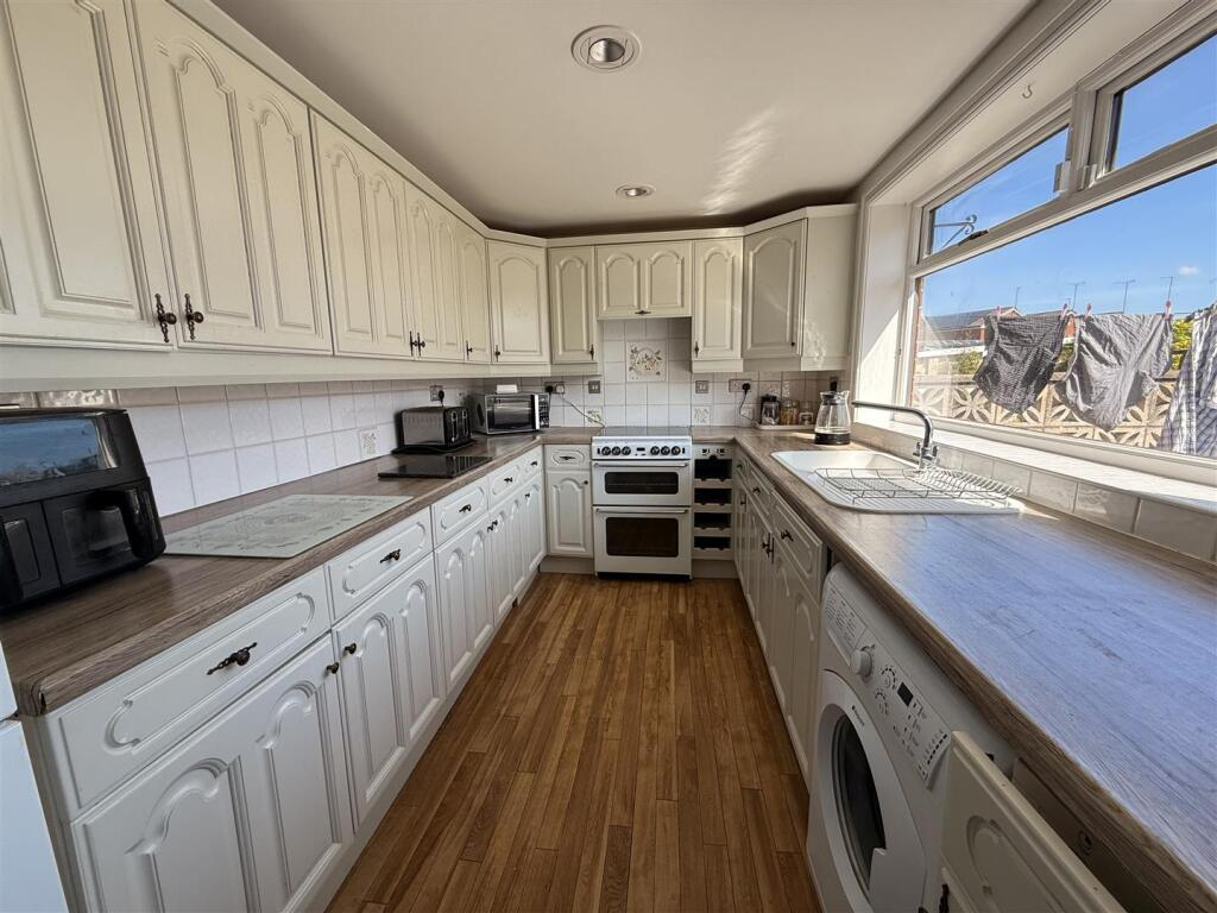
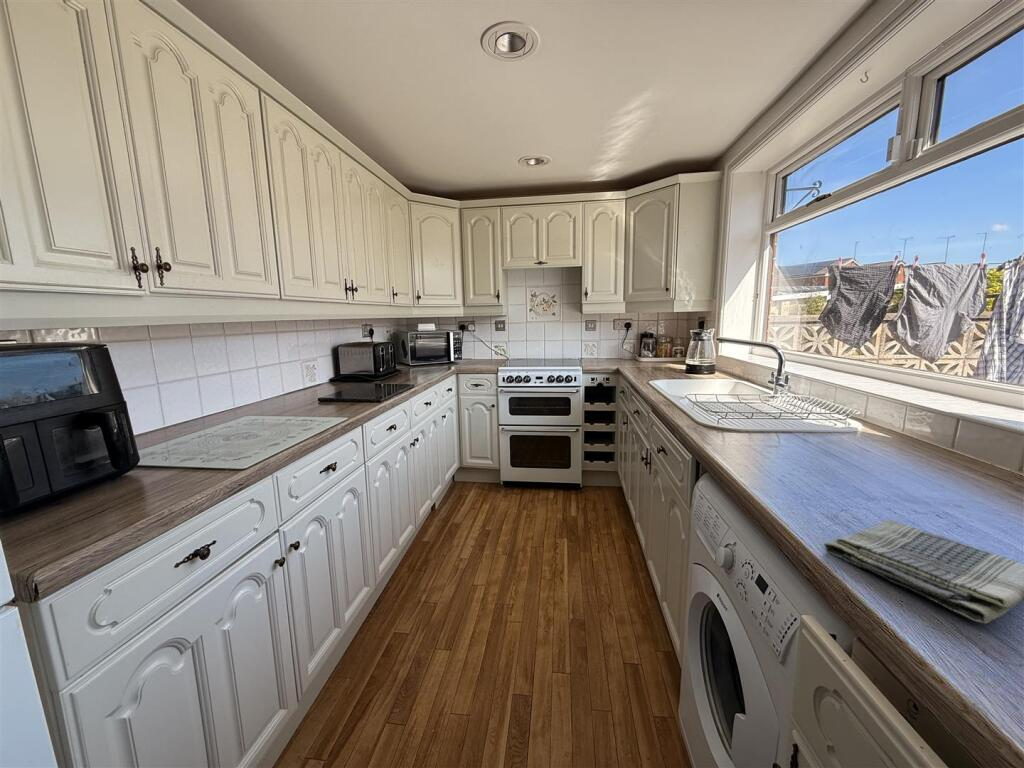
+ dish towel (929, 558)
